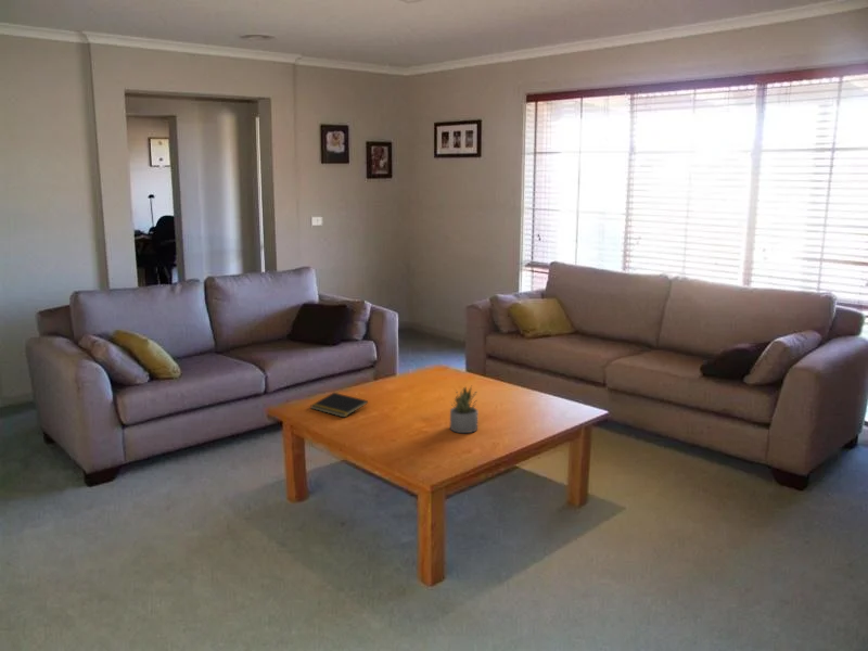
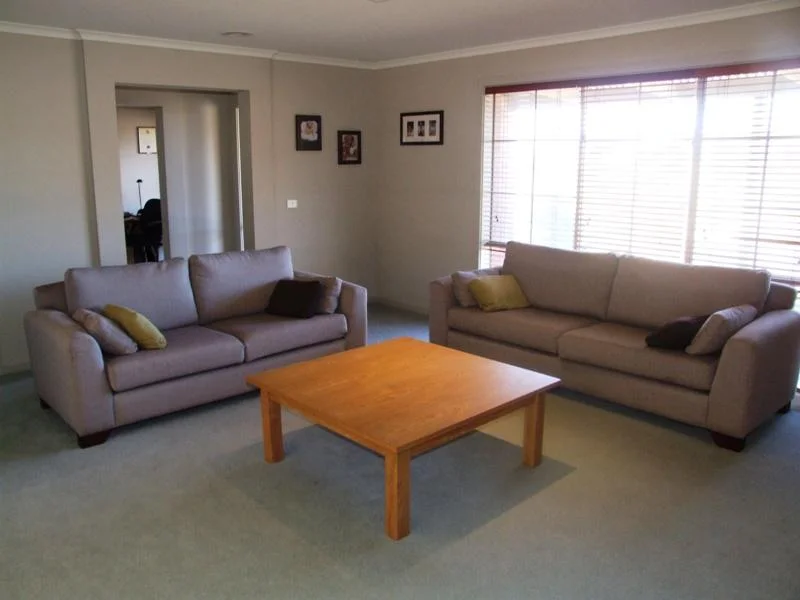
- succulent plant (463, 407)
- notepad (339, 404)
